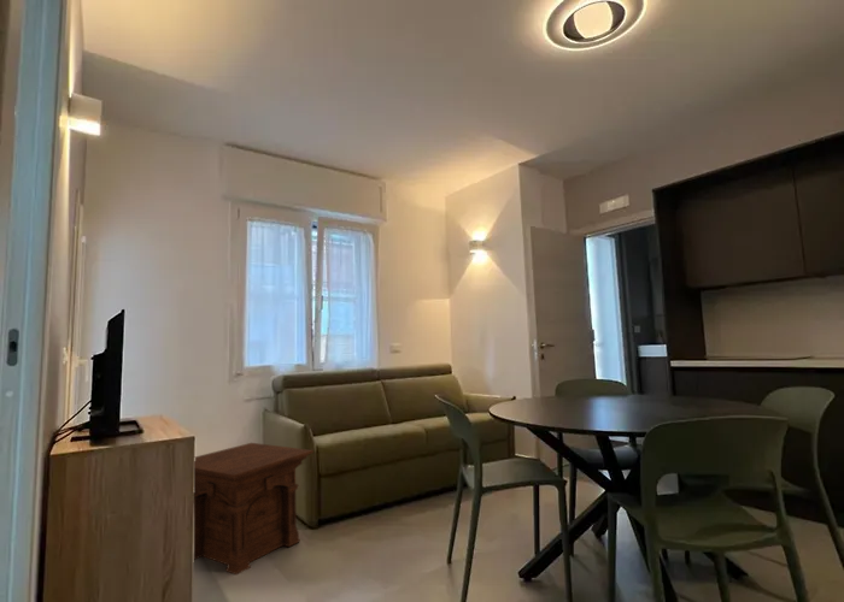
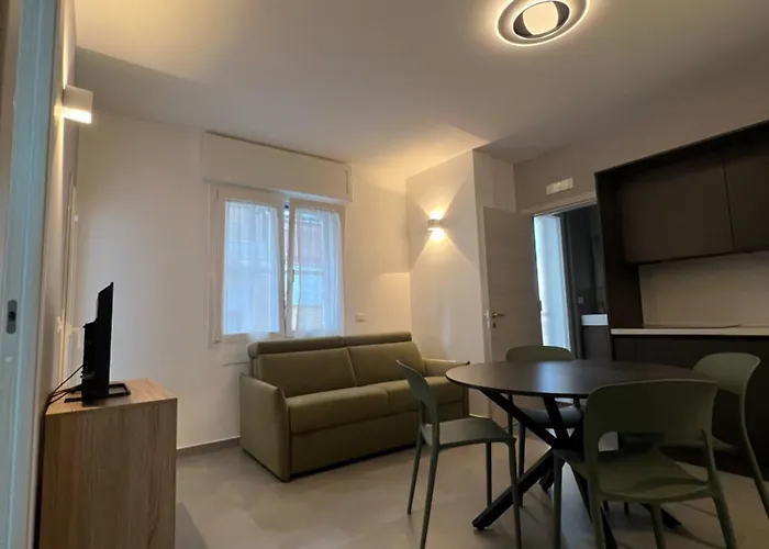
- side table (244, 502)
